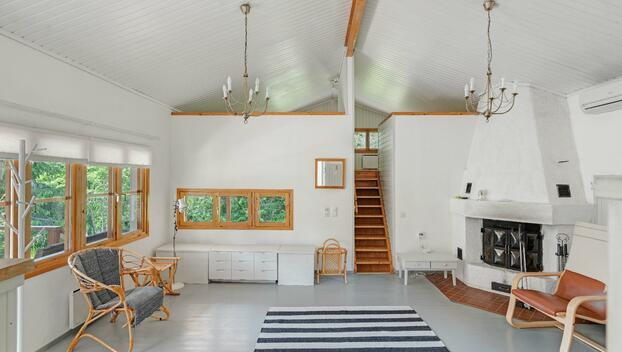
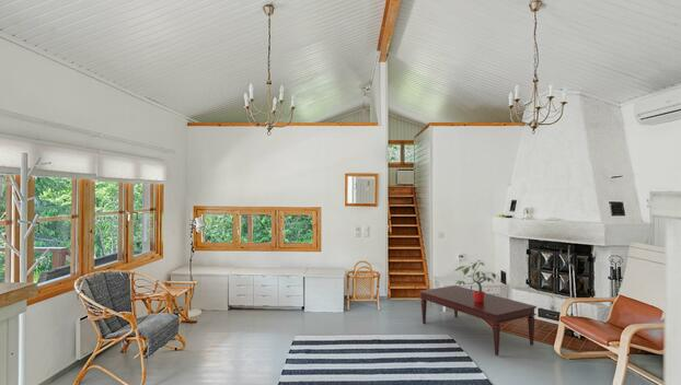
+ coffee table (473, 315)
+ potted plant (476, 281)
